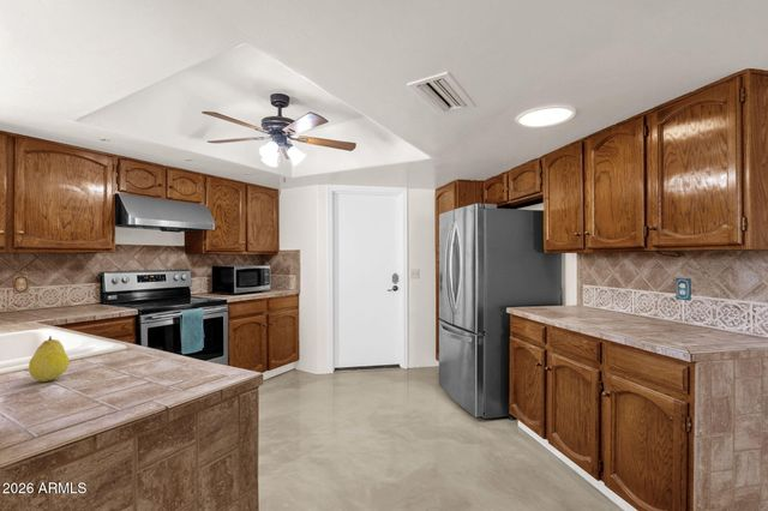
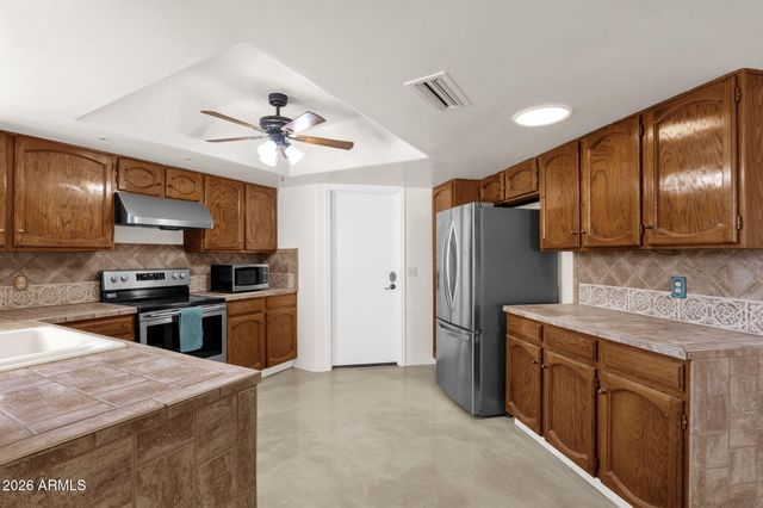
- fruit (50, 357)
